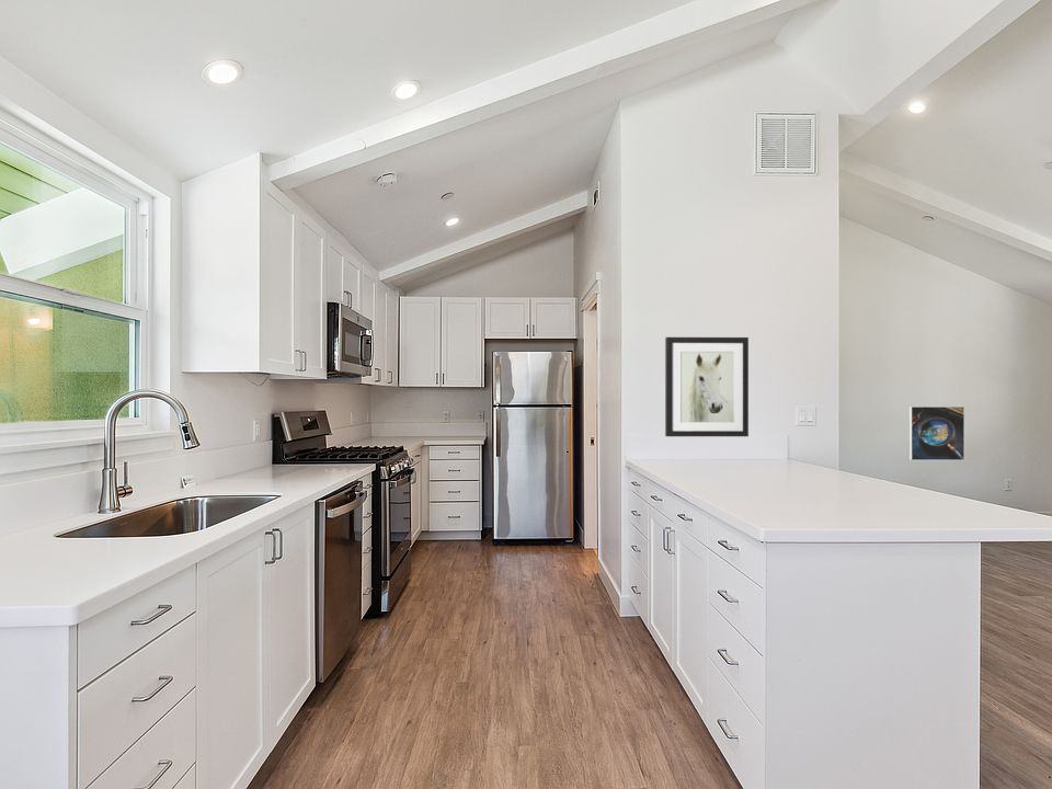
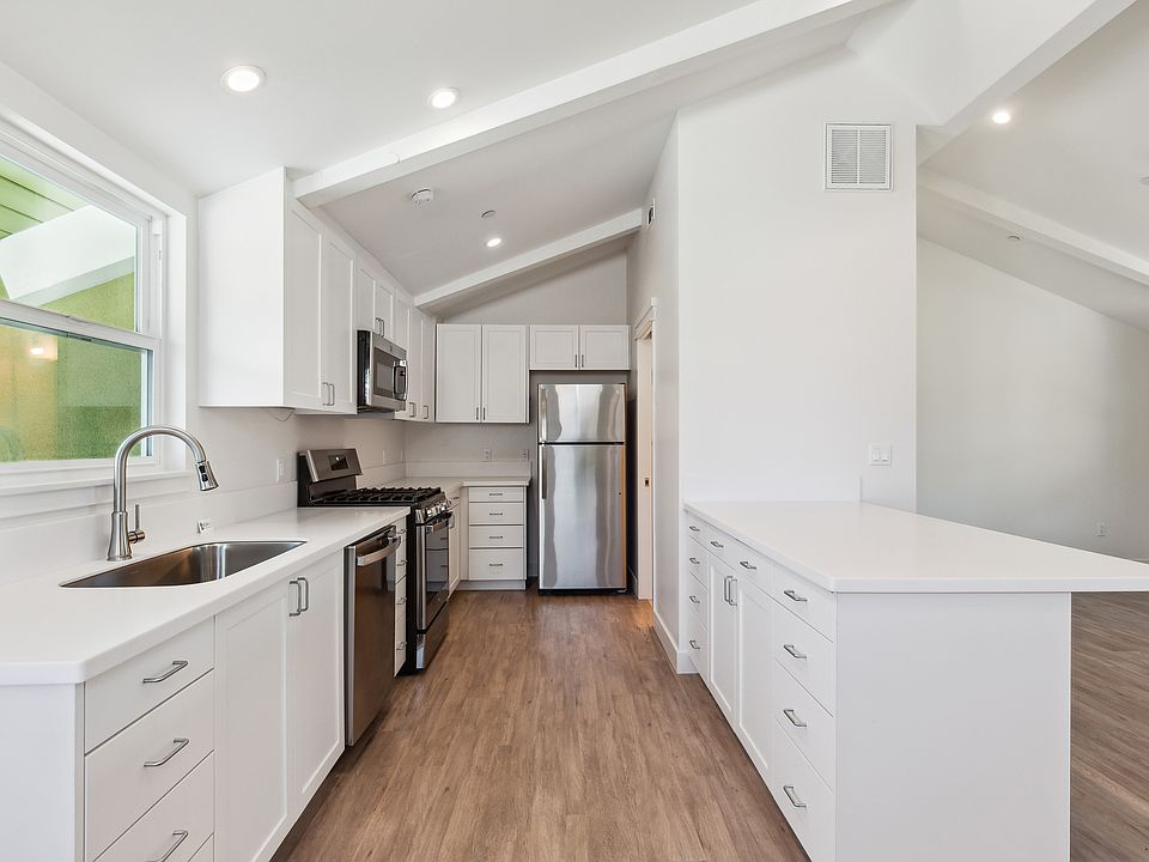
- wall art (706, 387)
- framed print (936, 433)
